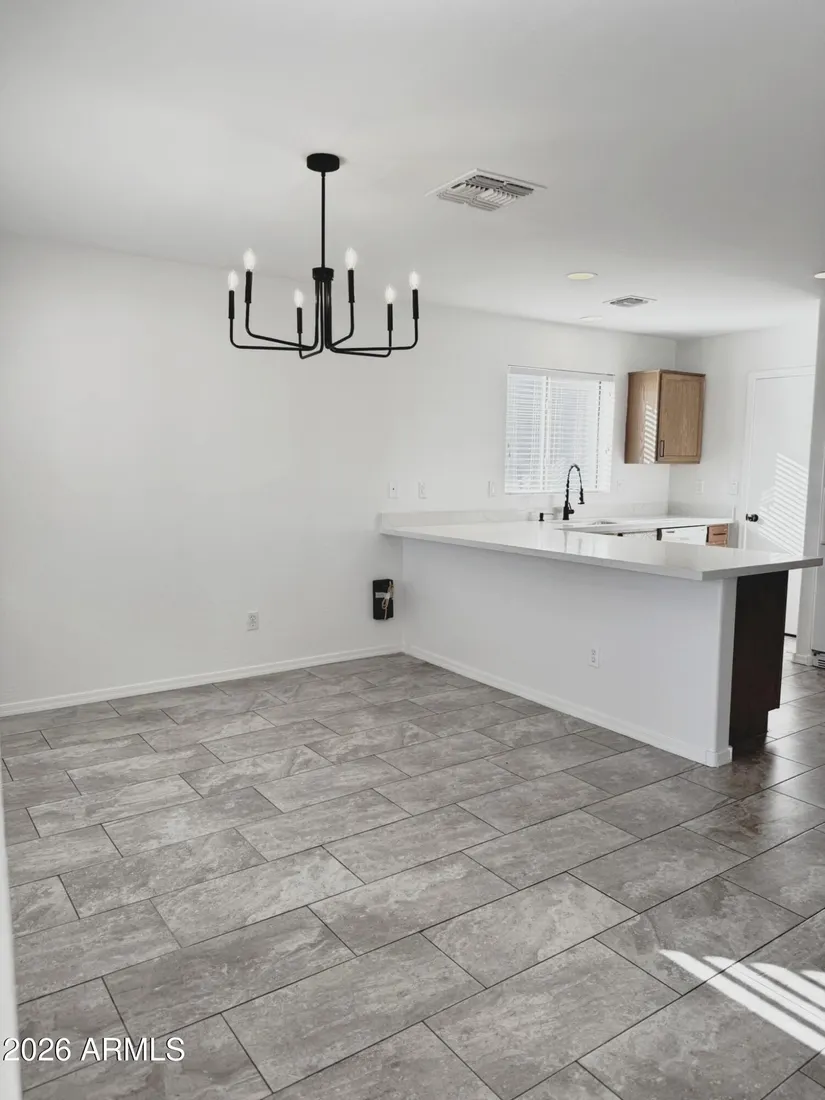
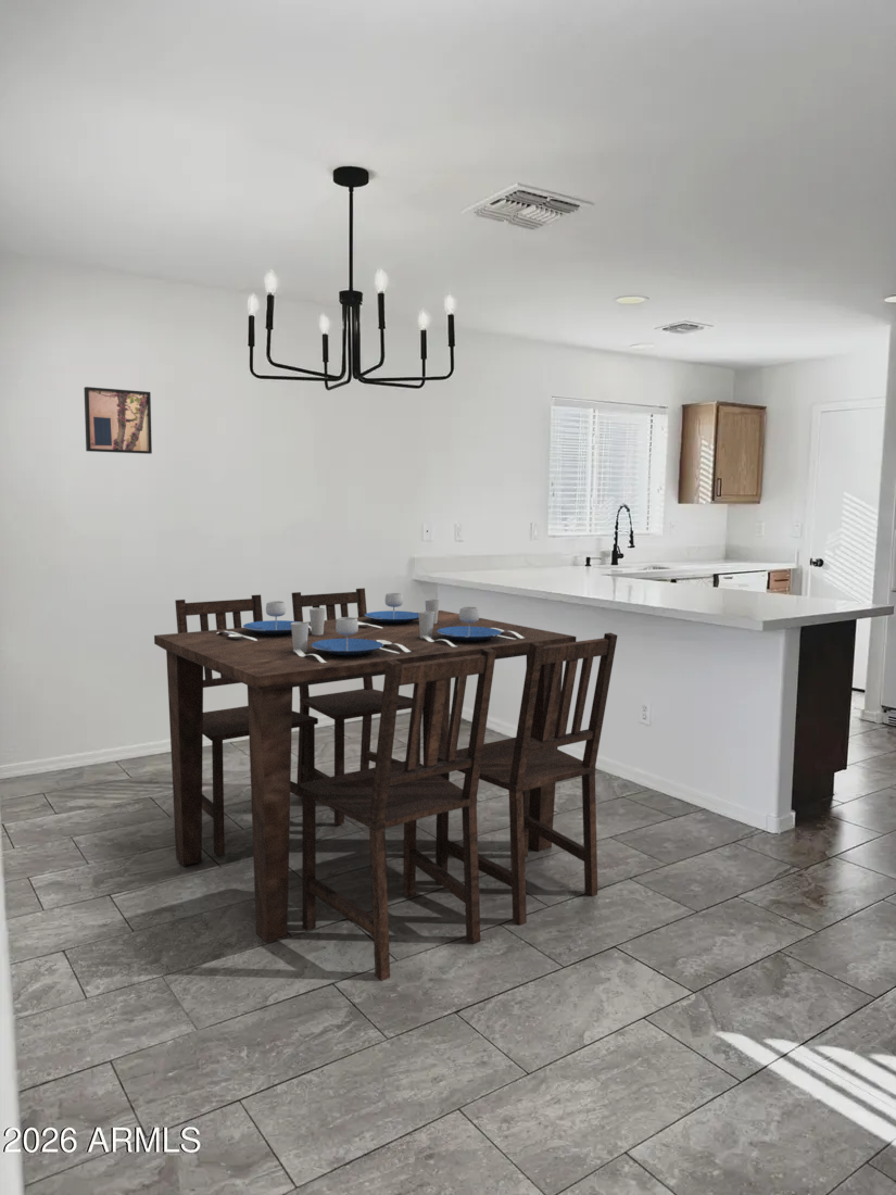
+ wall art (118, 420)
+ dining table (370, 732)
